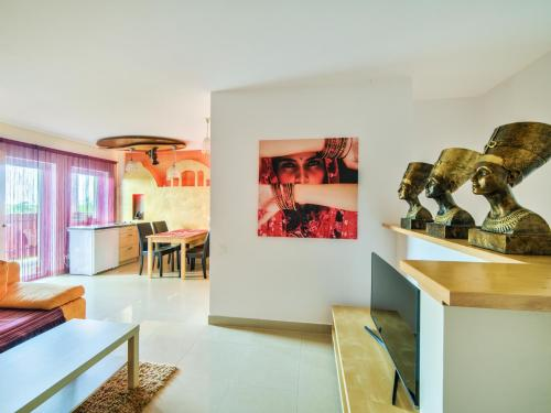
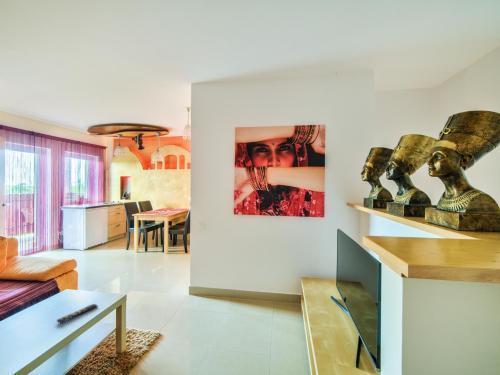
+ remote control (78, 312)
